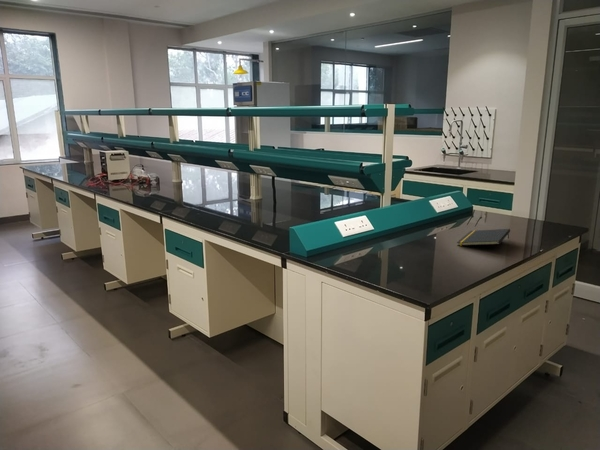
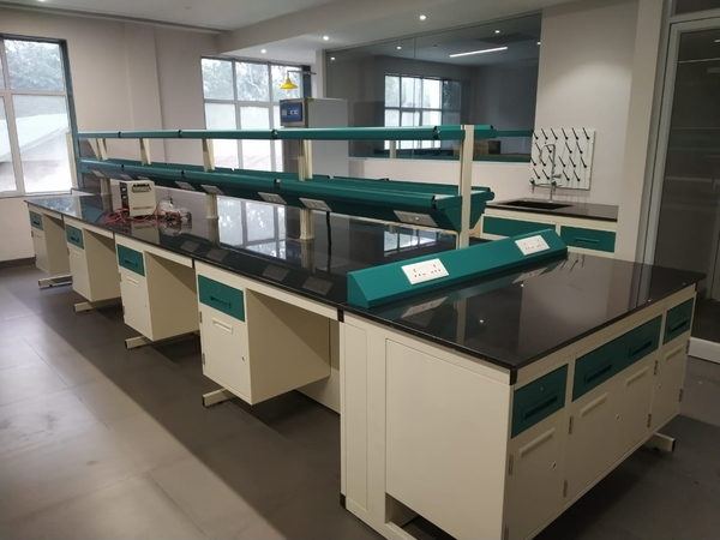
- notepad (484, 237)
